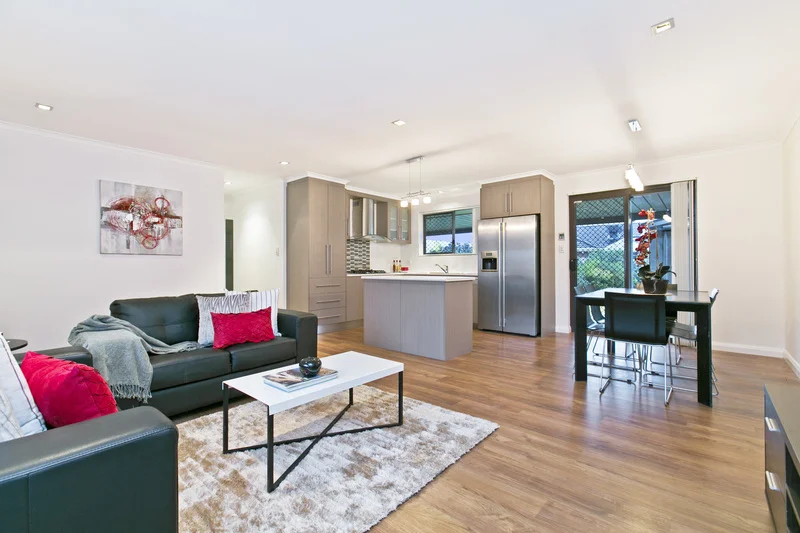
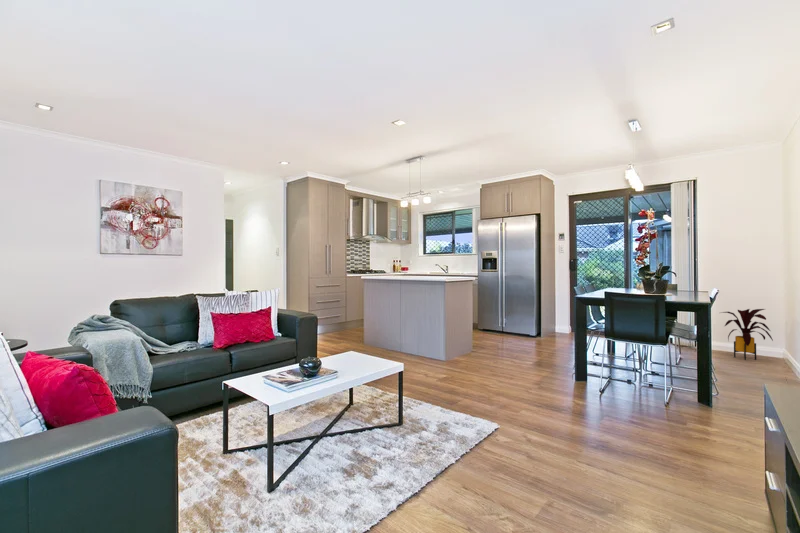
+ house plant (743, 332)
